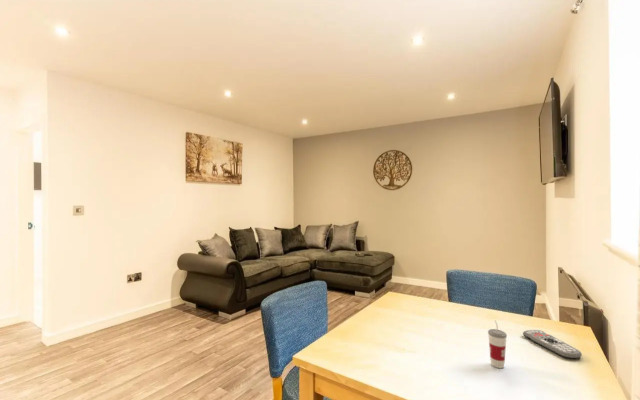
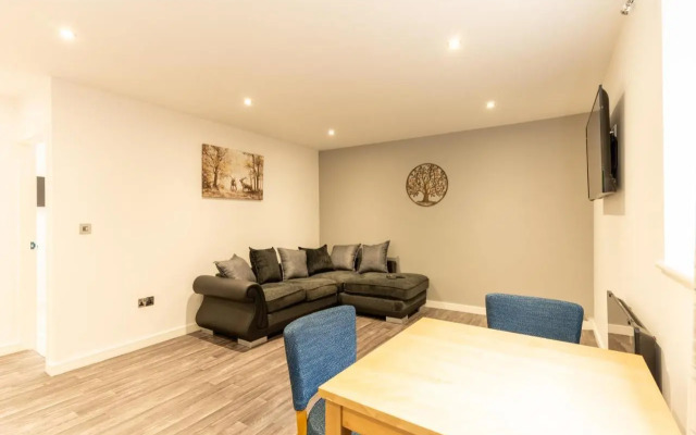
- cup (497, 343)
- remote control (551, 343)
